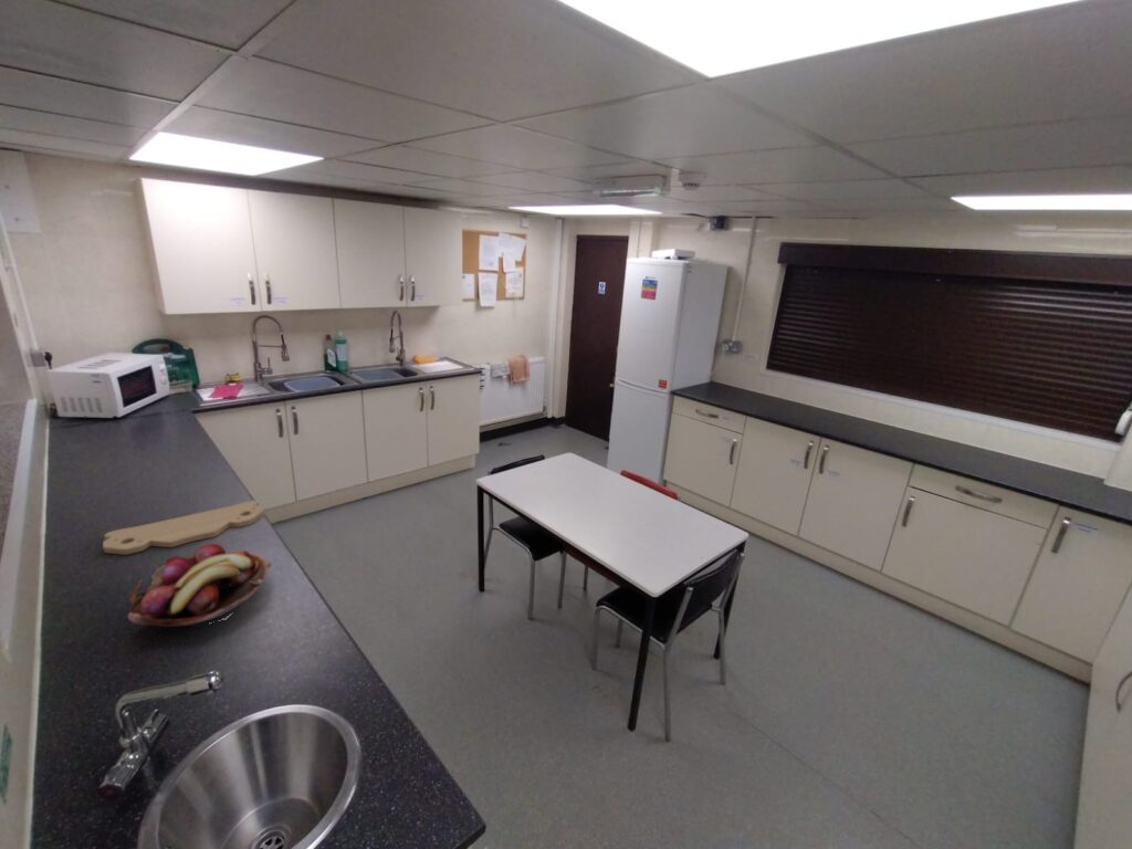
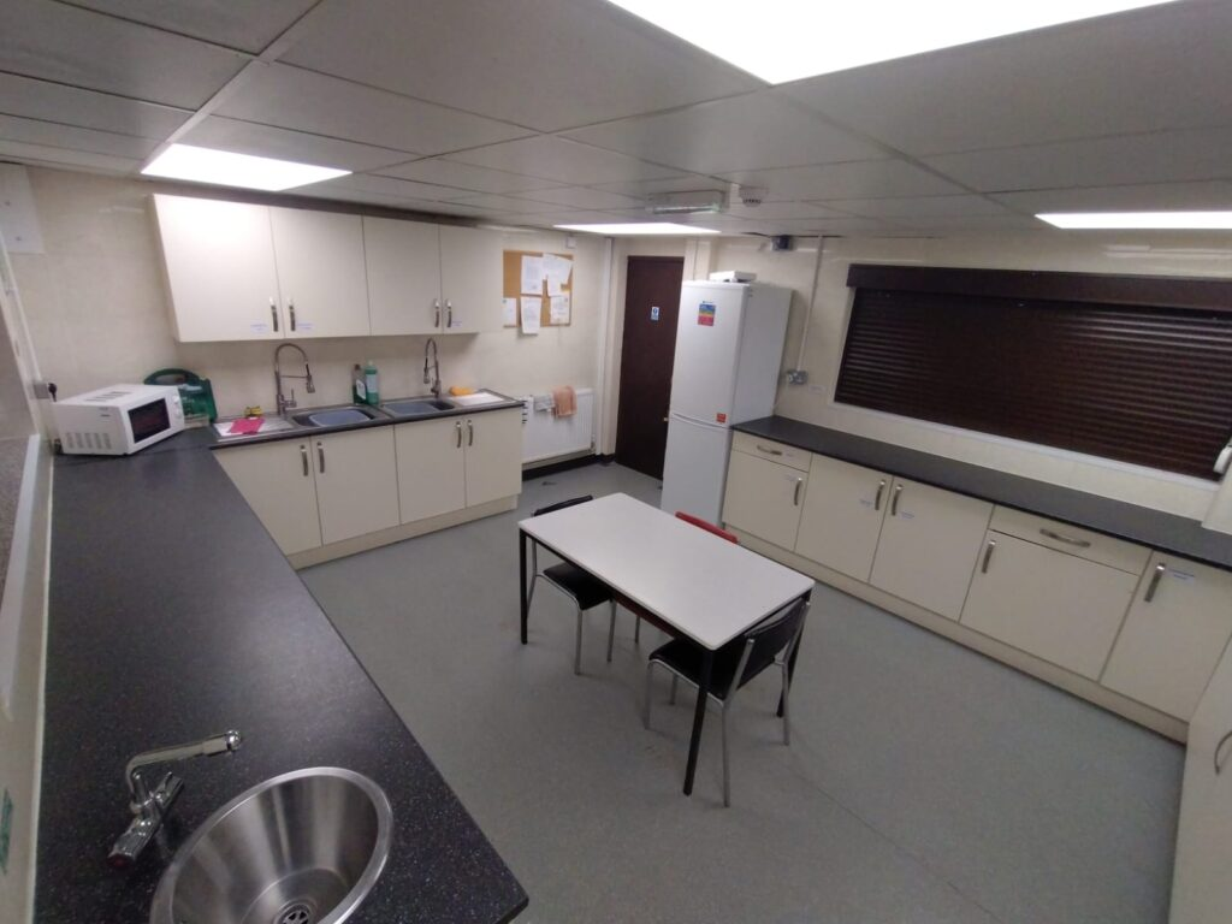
- cutting board (189, 527)
- fruit basket (201, 581)
